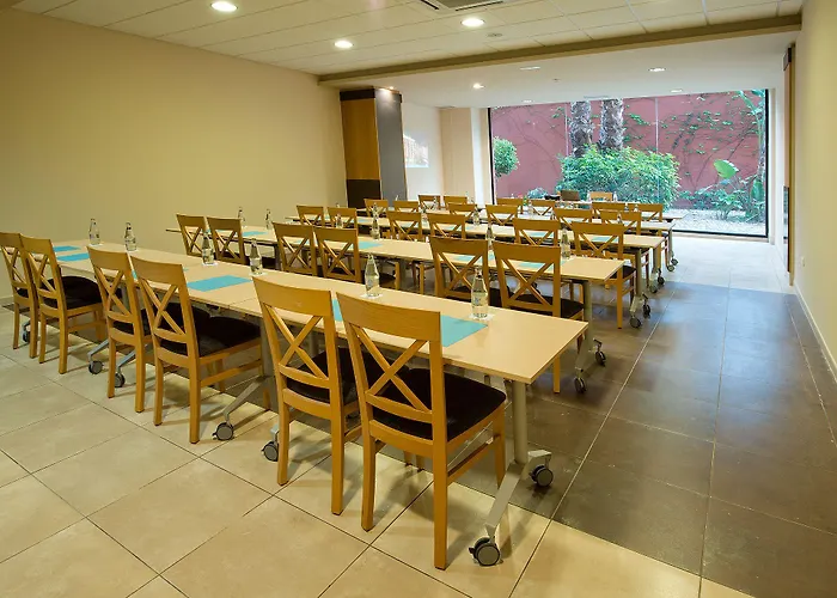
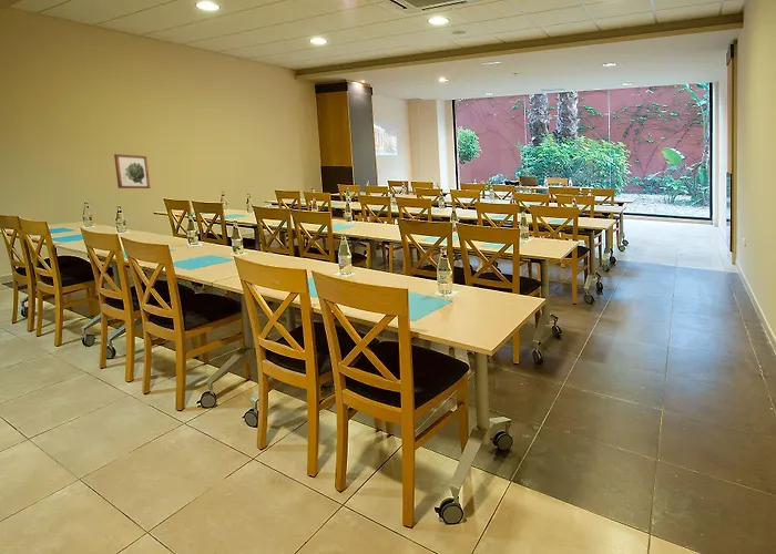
+ wall art (132, 172)
